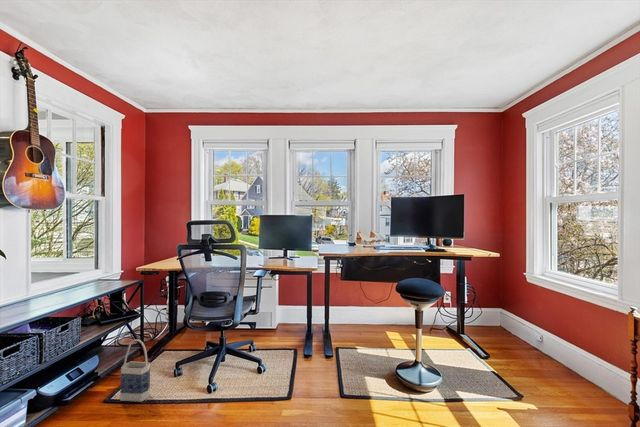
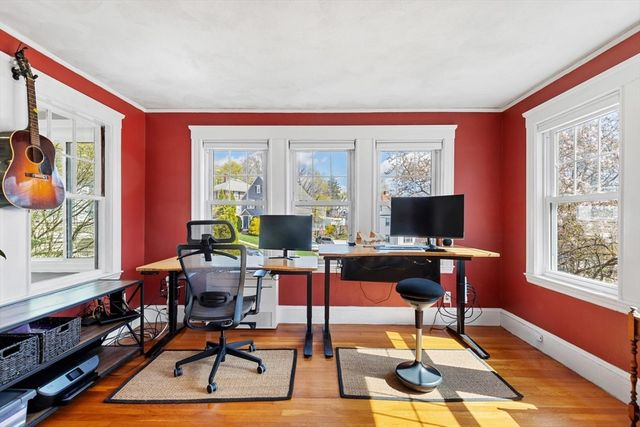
- bag (135, 368)
